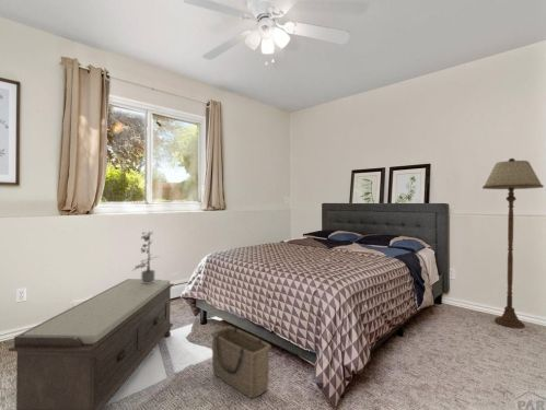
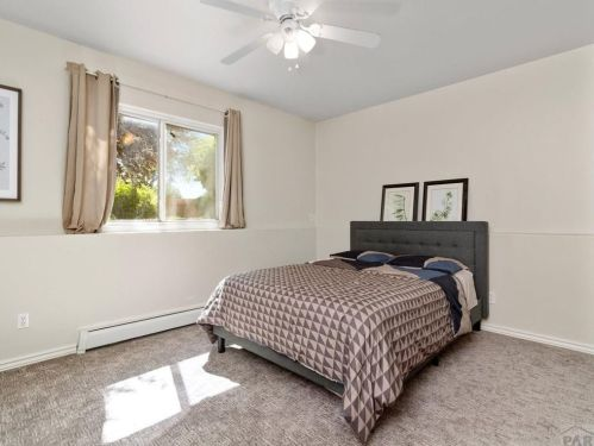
- bench (114, 336)
- basket (239, 359)
- potted plant (143, 259)
- floor lamp (510, 241)
